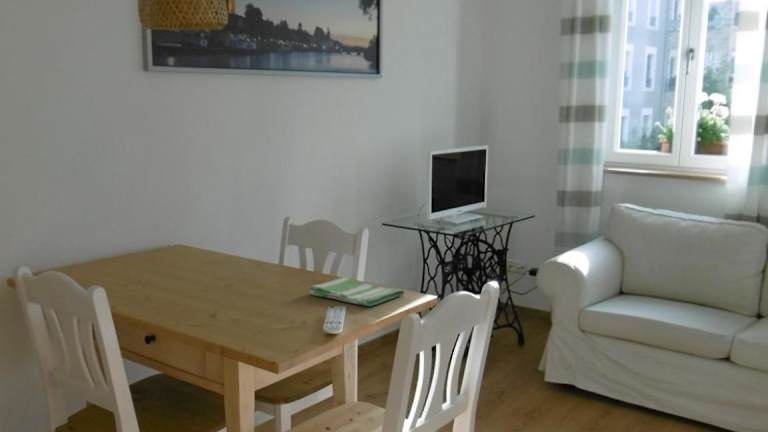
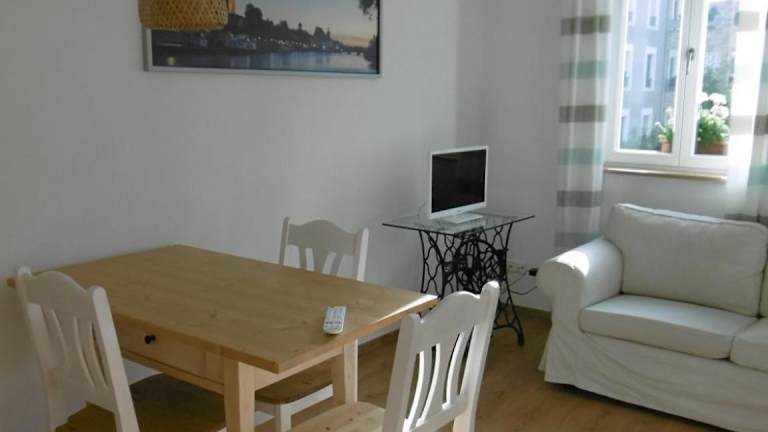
- dish towel (355, 290)
